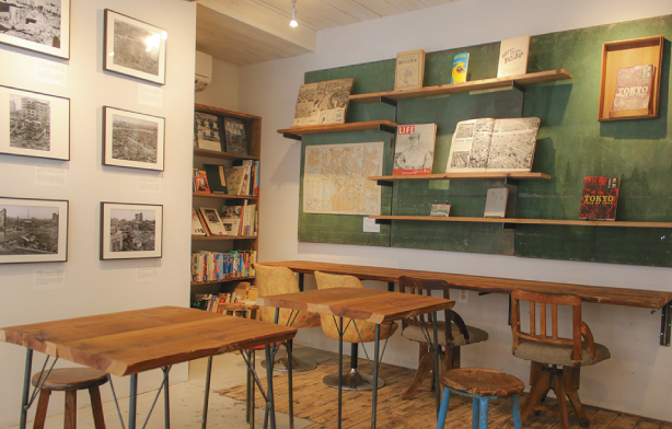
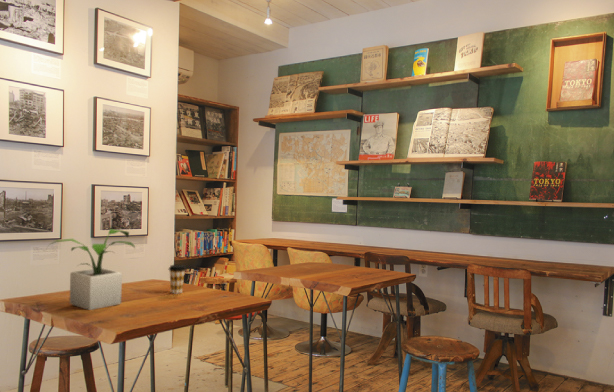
+ potted plant (101, 268)
+ coffee cup (177, 278)
